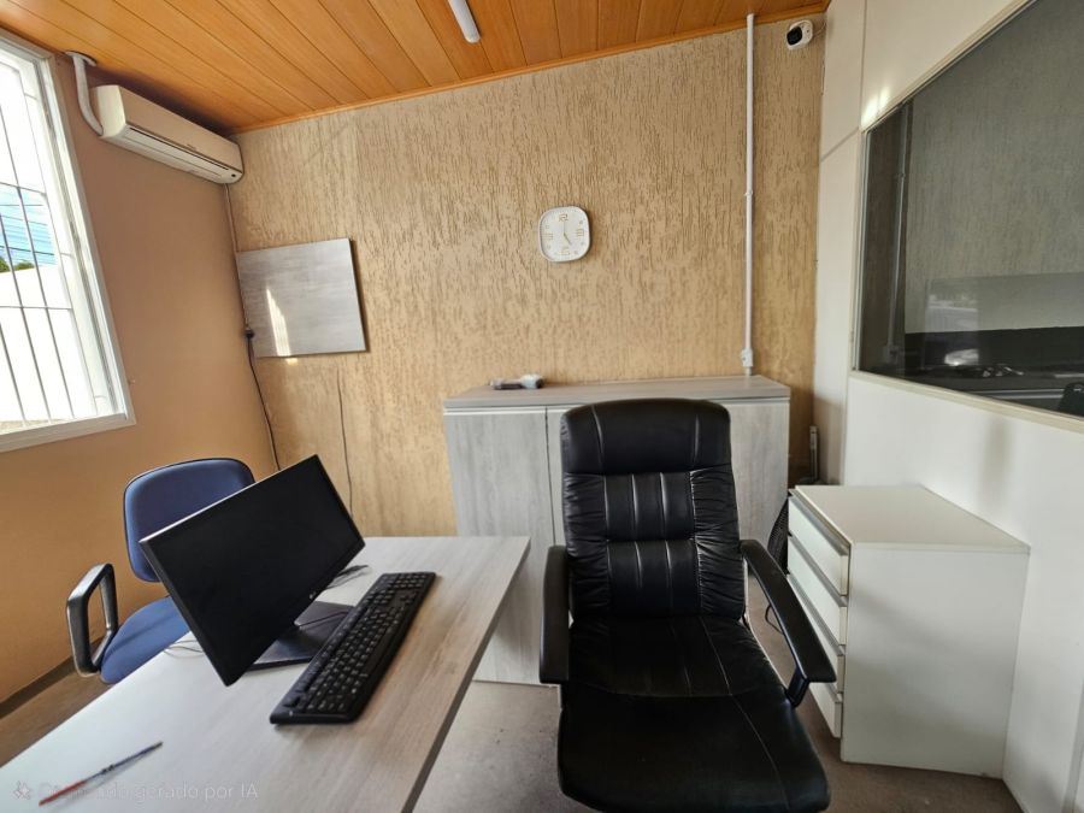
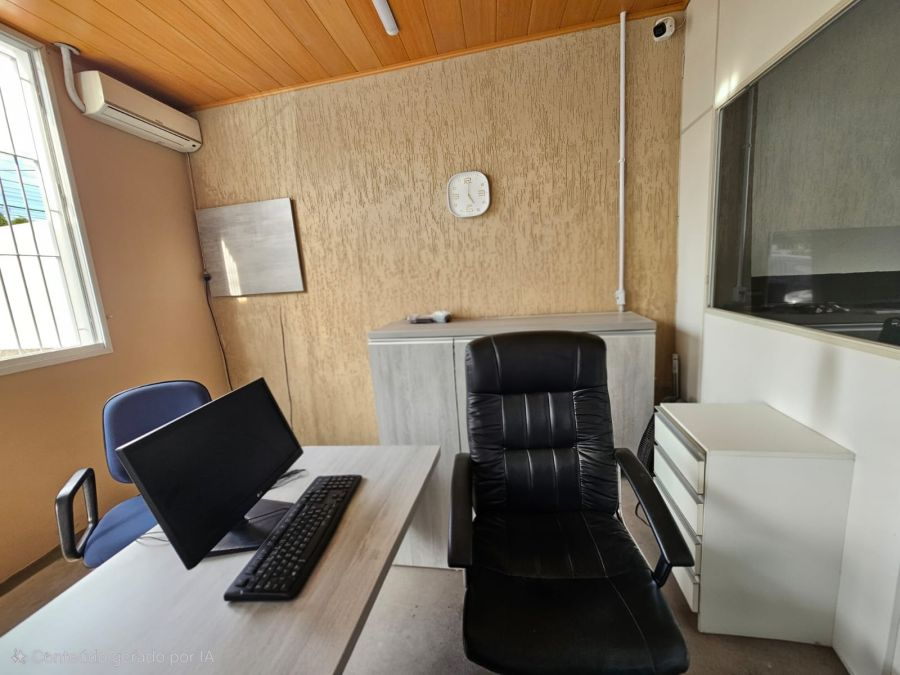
- pen (104, 770)
